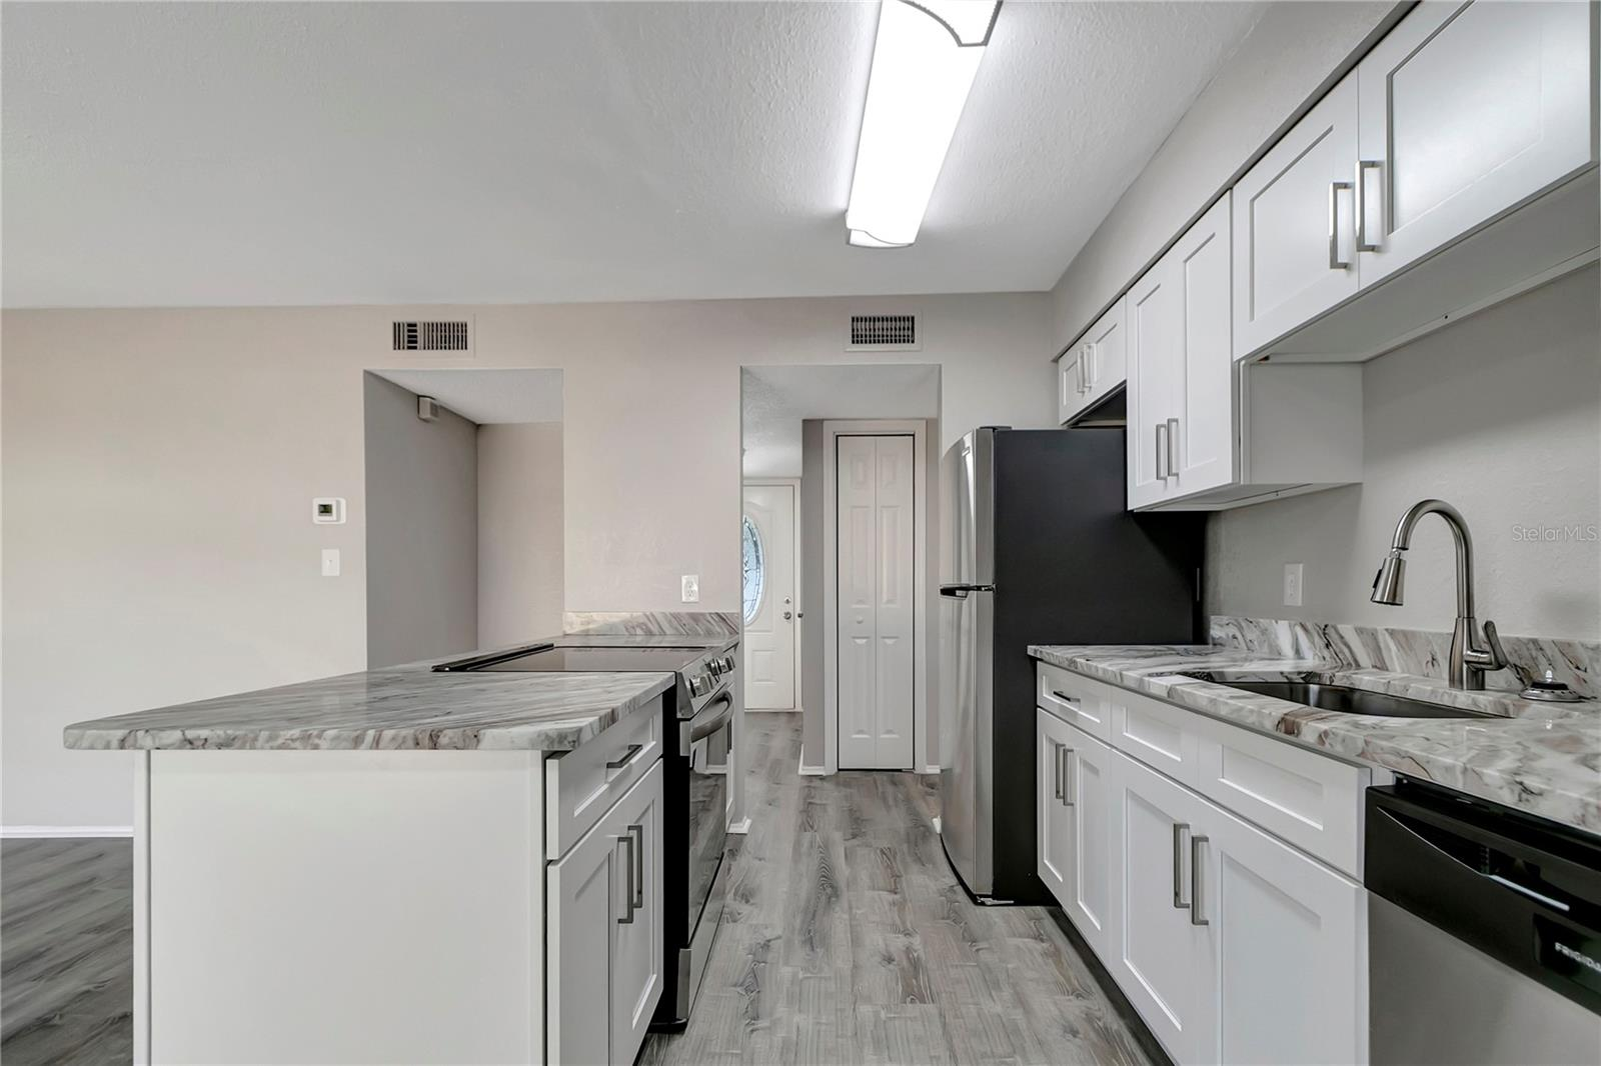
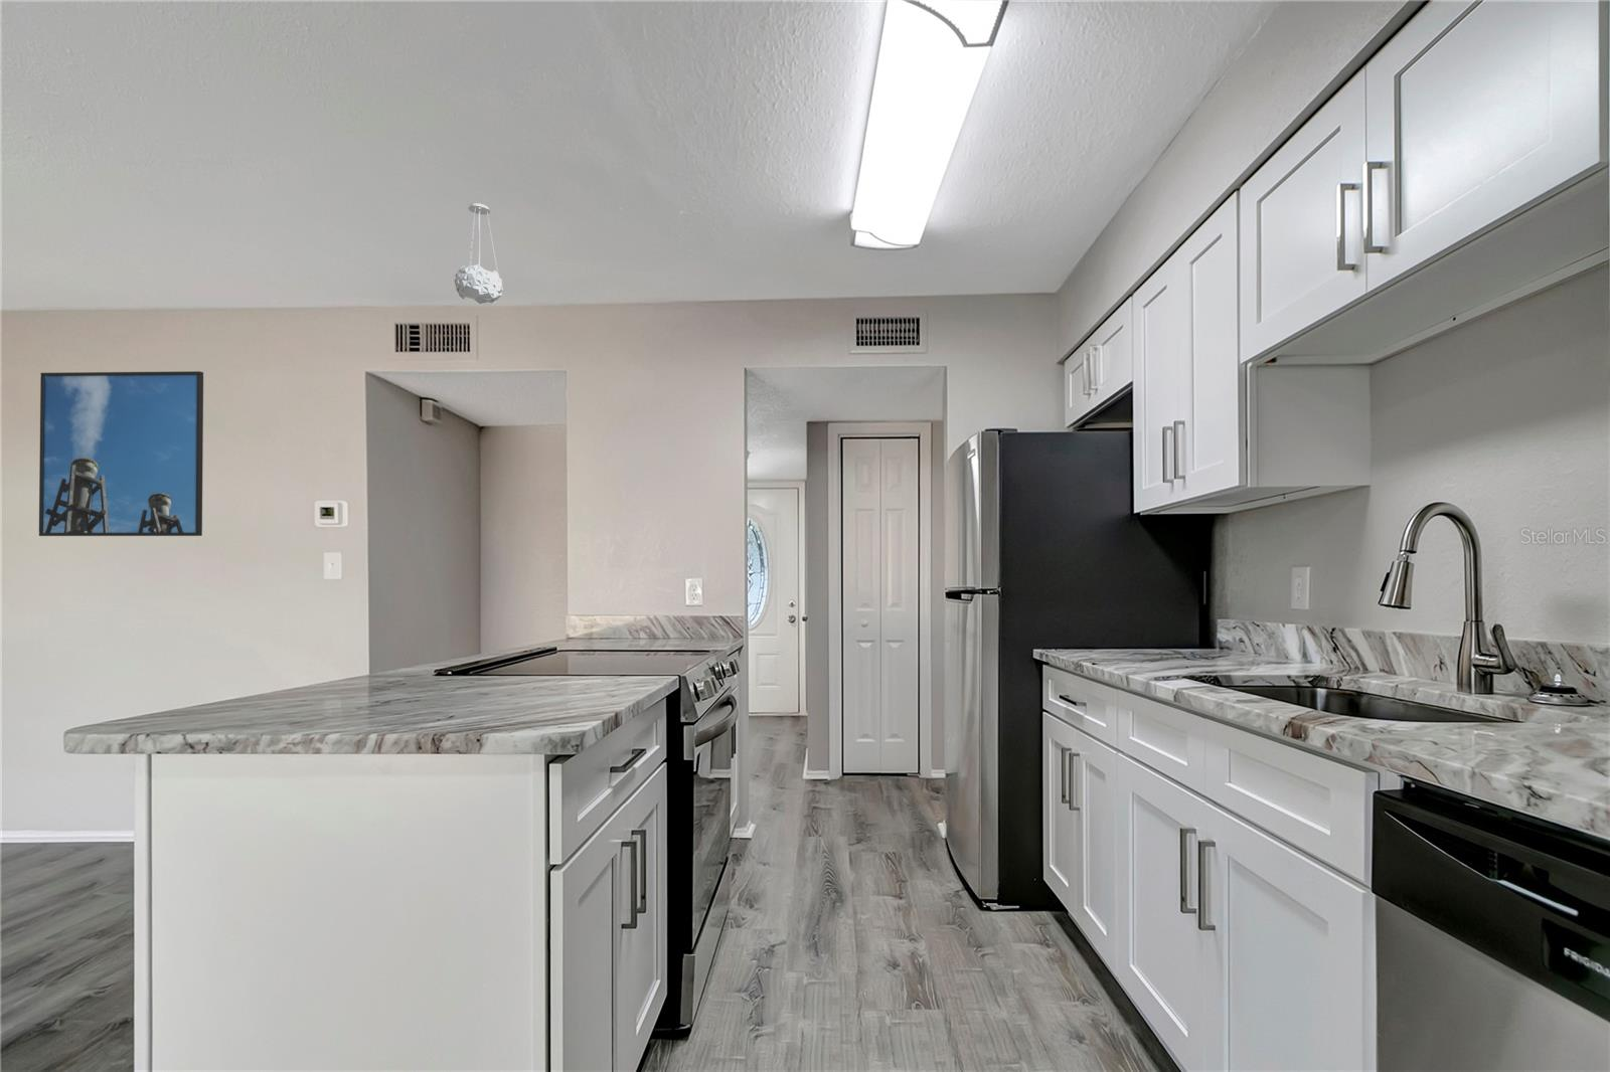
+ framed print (121, 453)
+ pendant light (479, 252)
